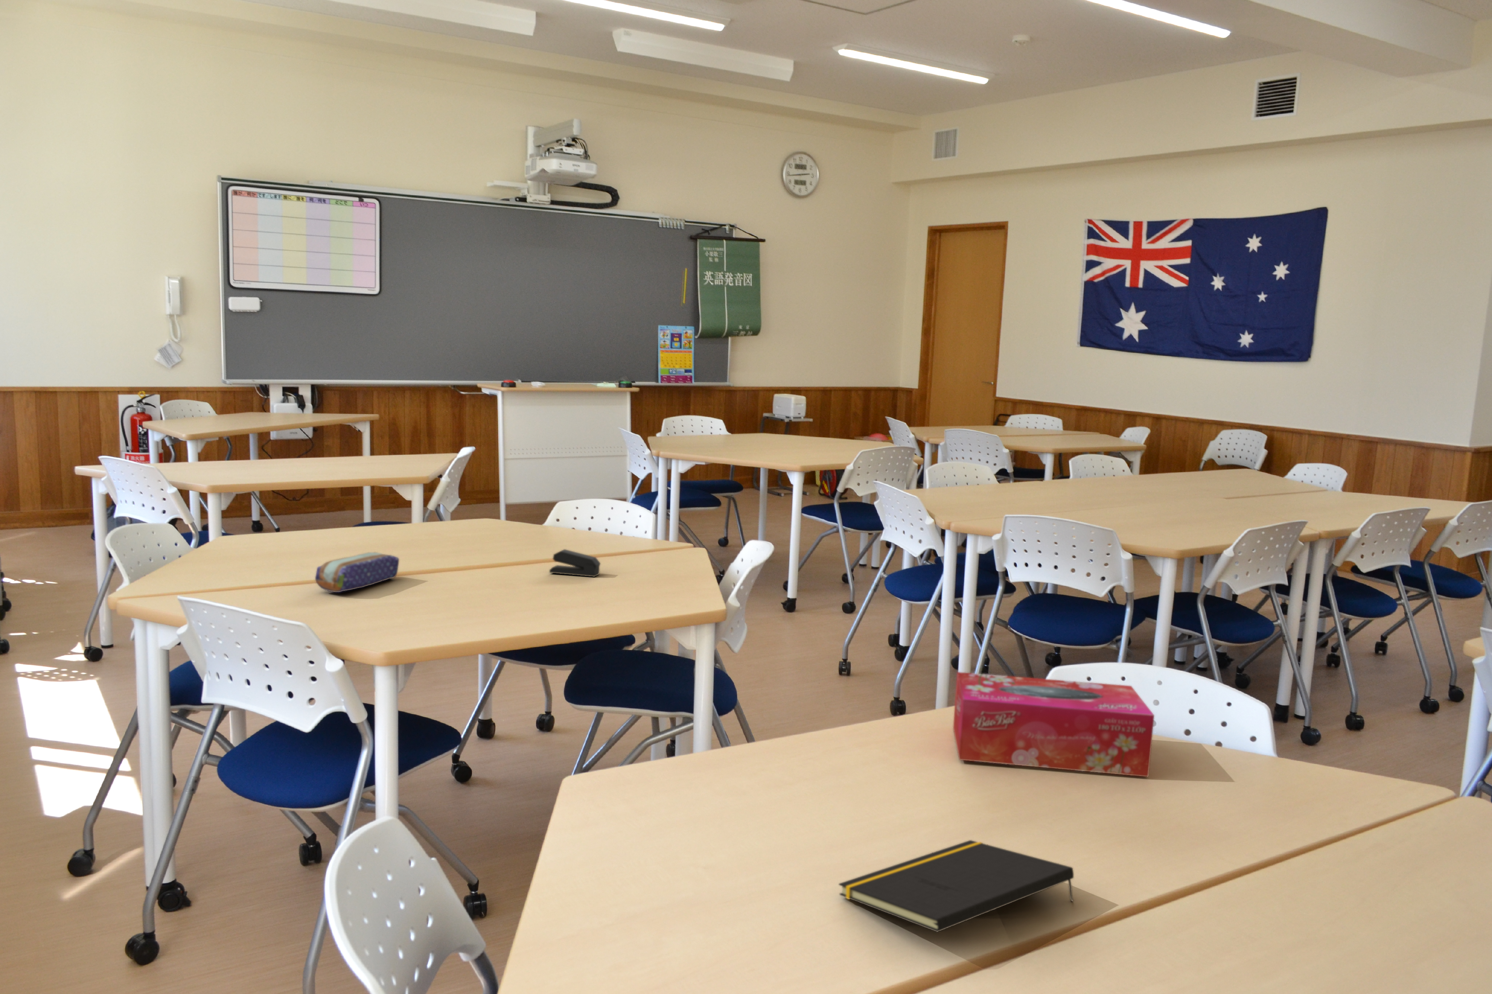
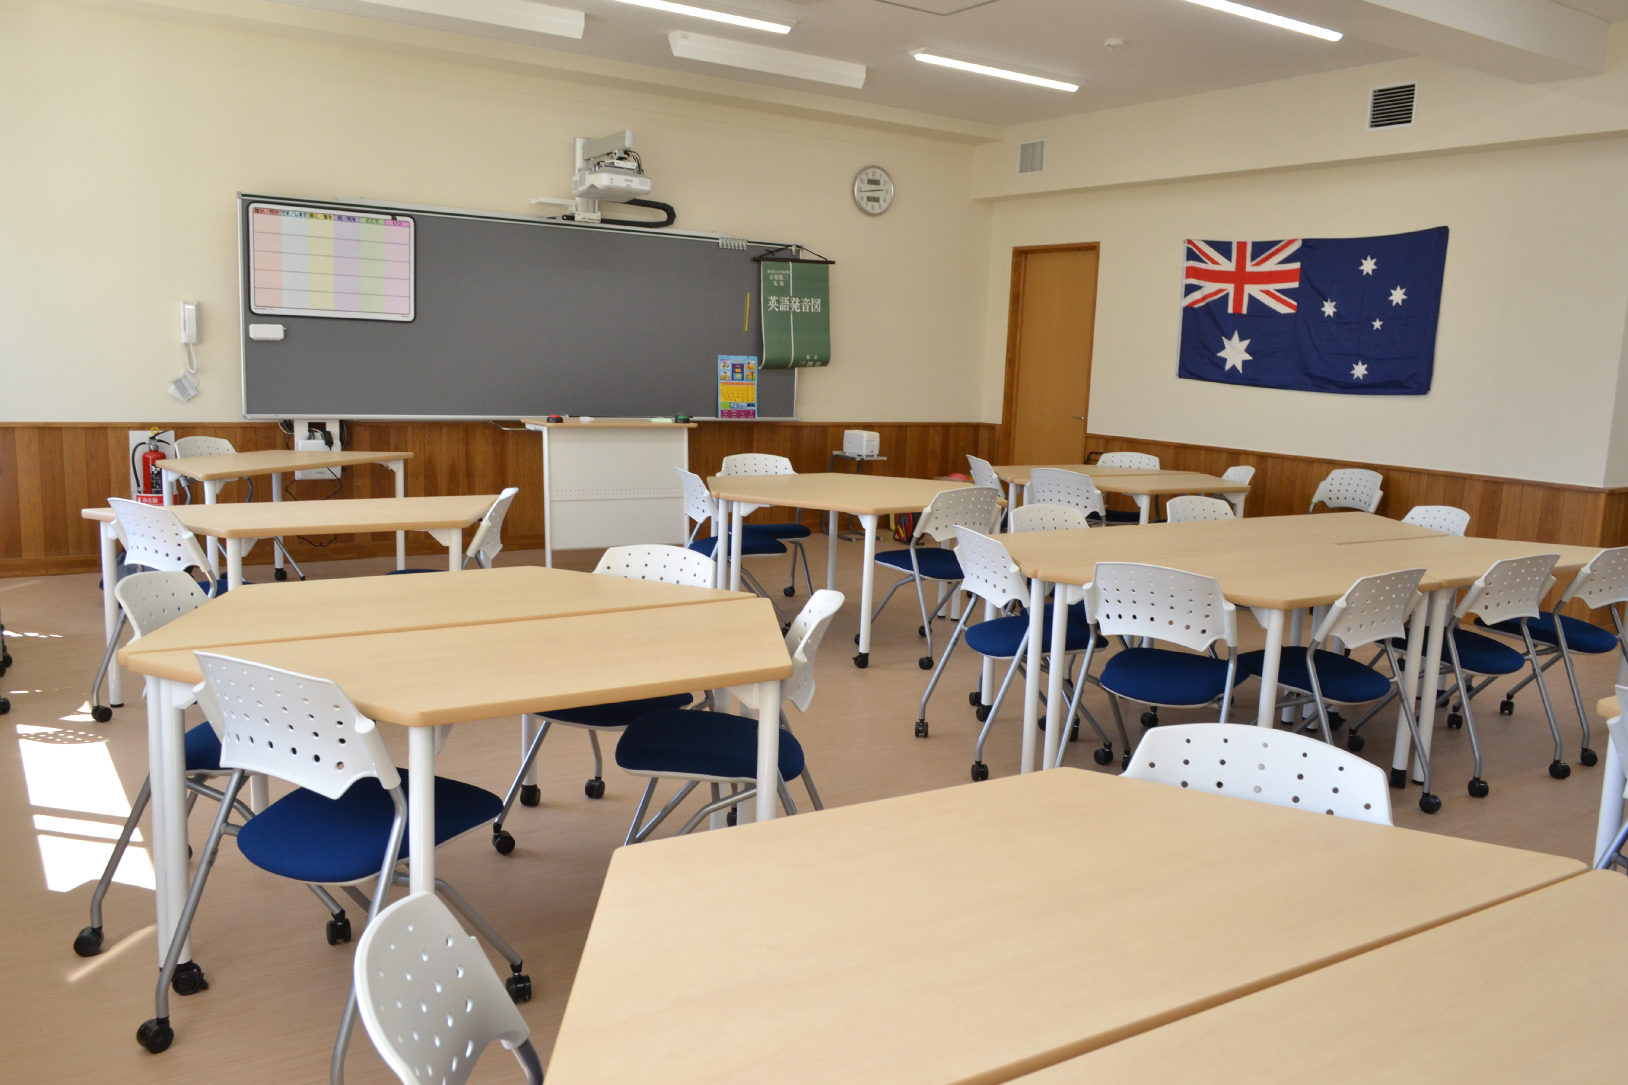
- tissue box (1048, 721)
- stapler (575, 562)
- pencil case (357, 570)
- notepad (956, 881)
